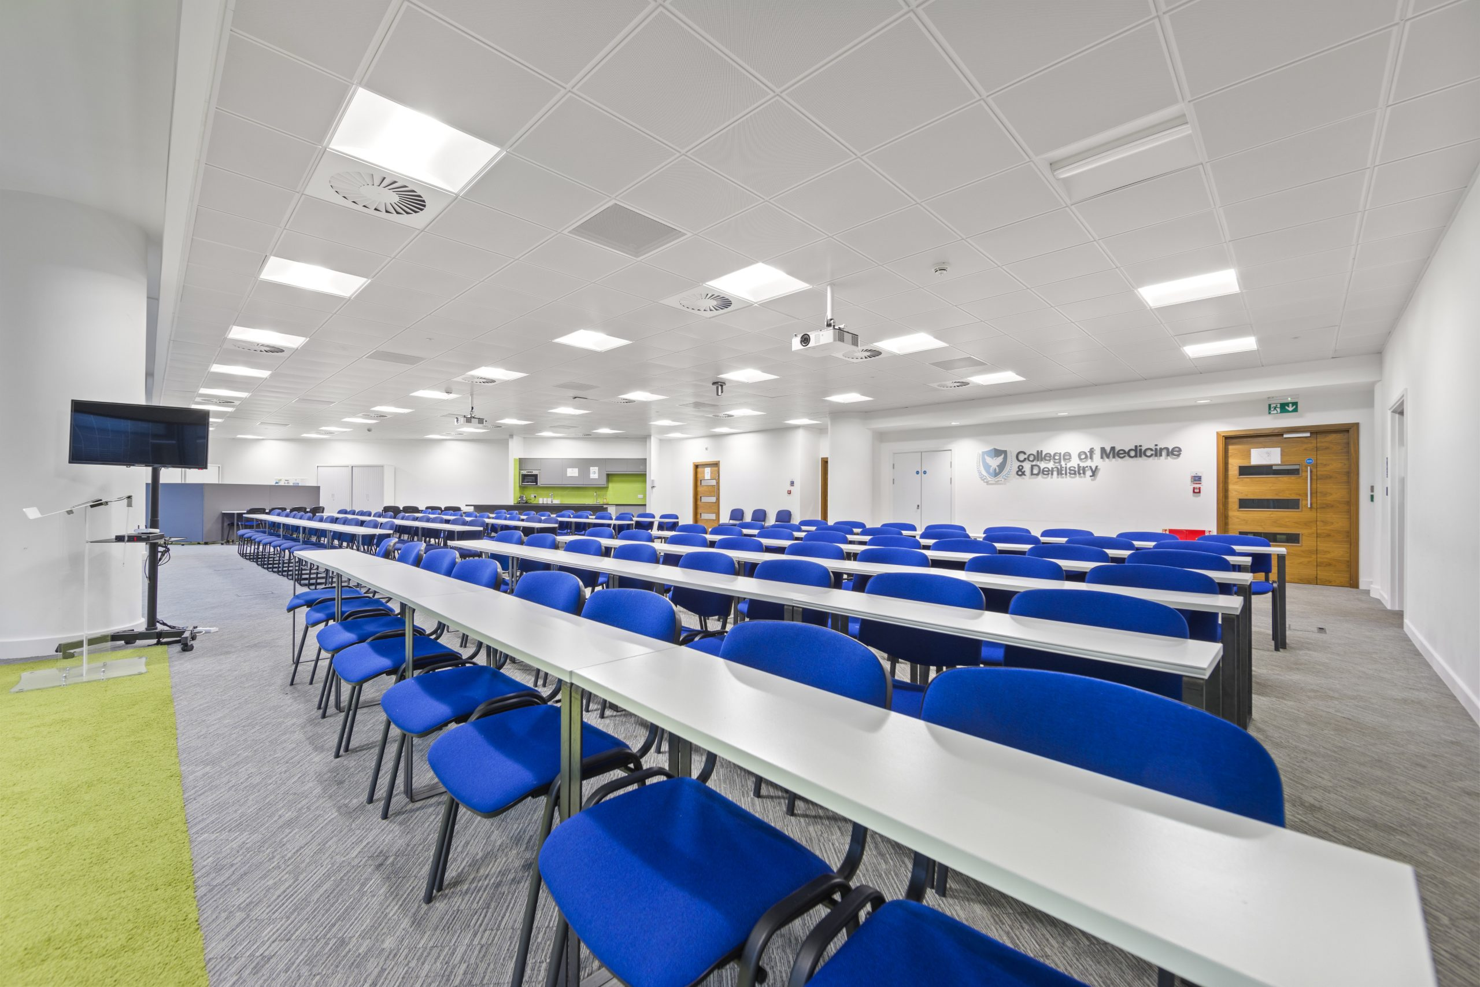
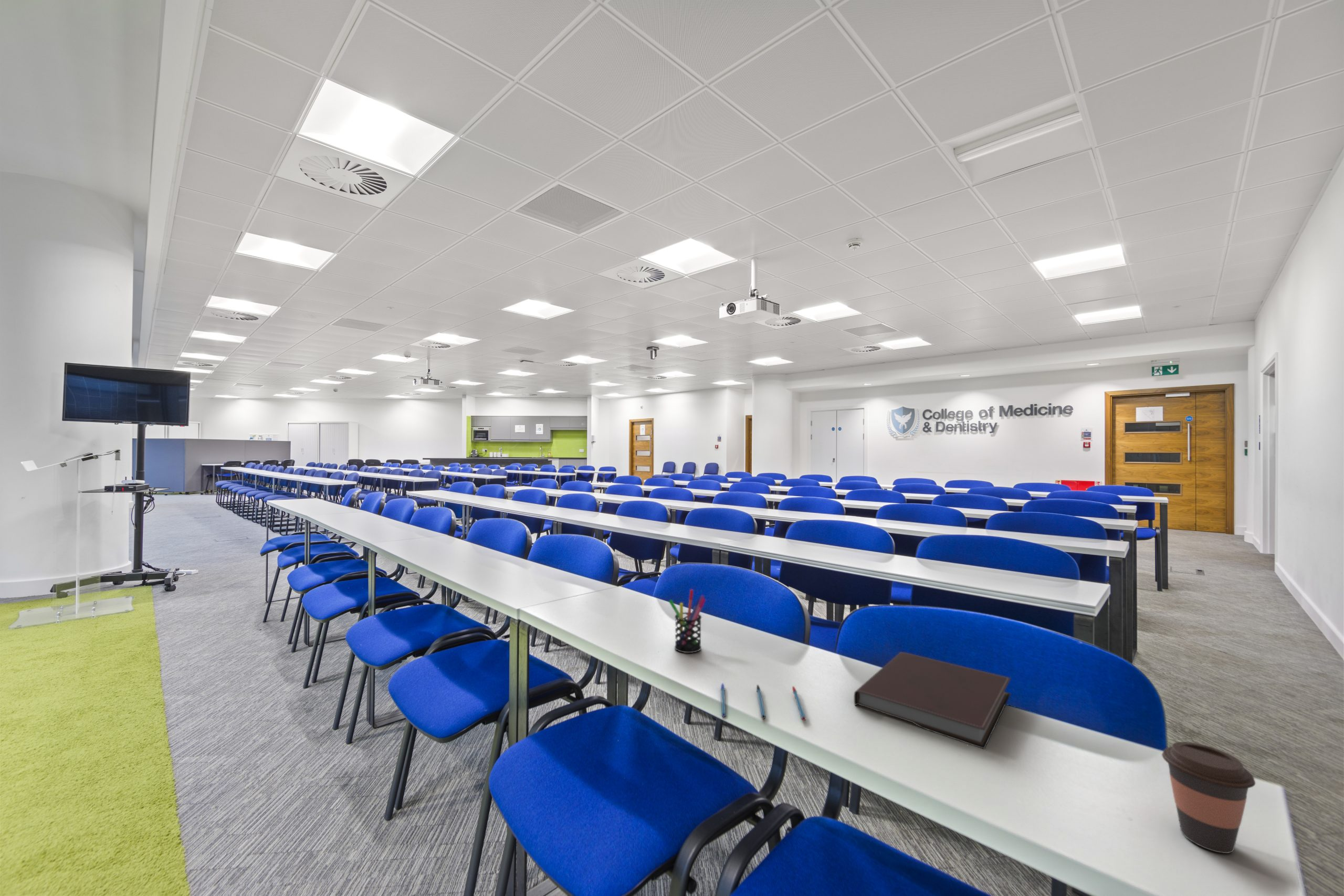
+ pen holder (685, 619)
+ notebook (934, 692)
+ pen (760, 700)
+ coffee cup (1206, 797)
